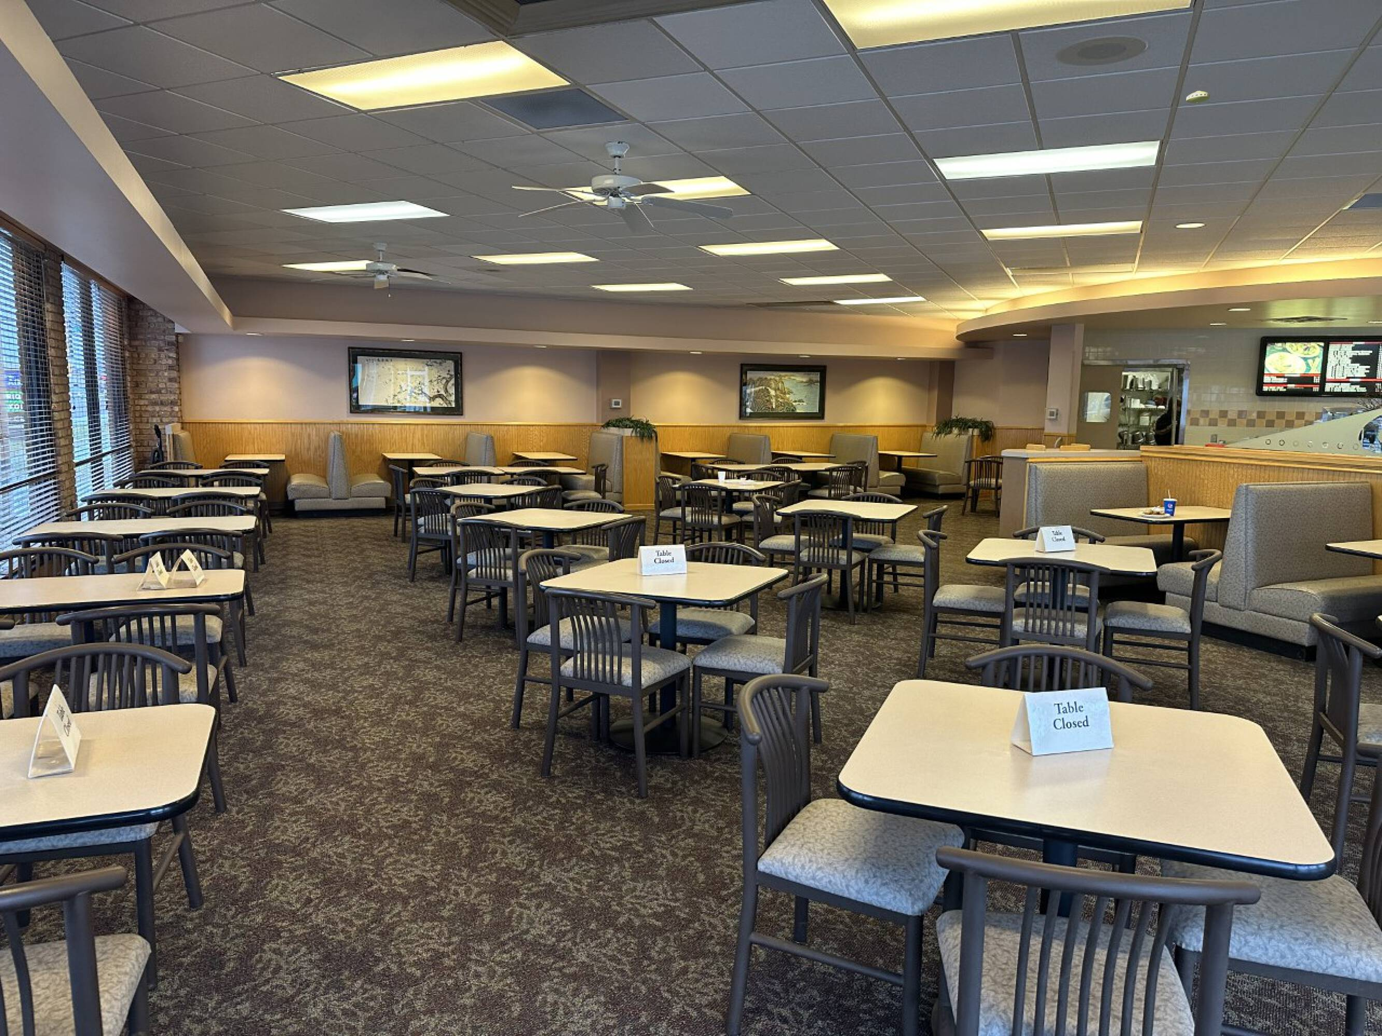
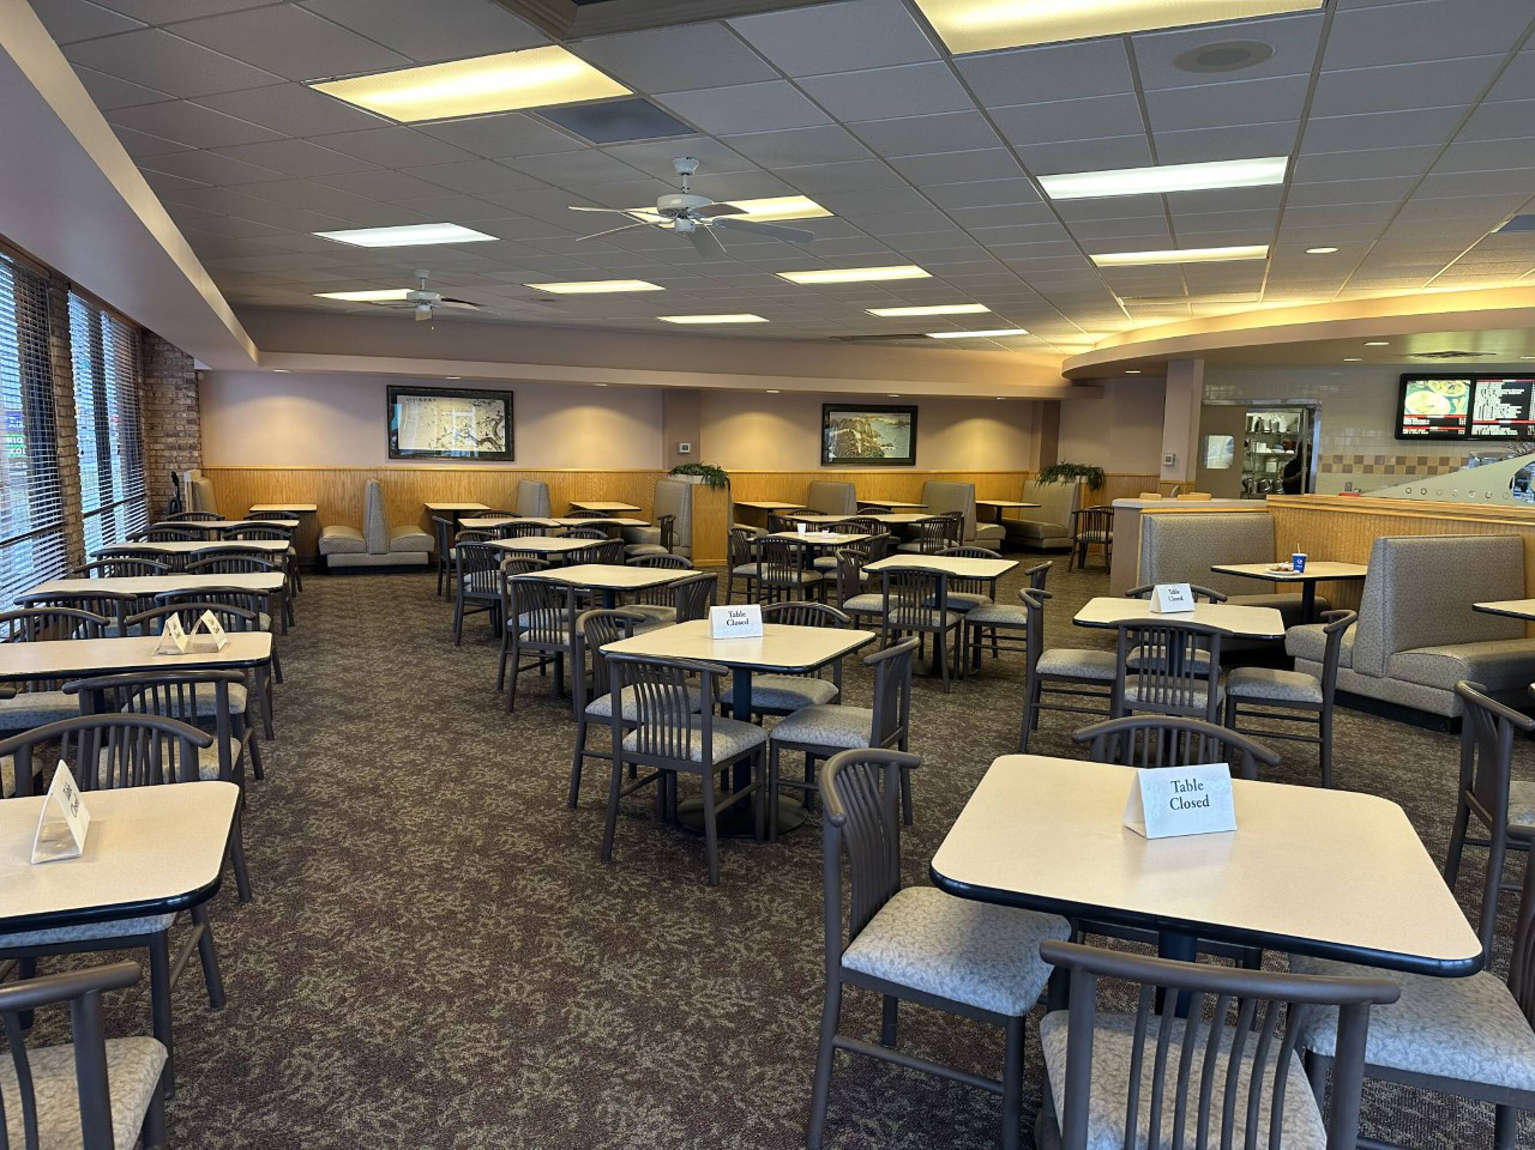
- smoke detector (1198, 97)
